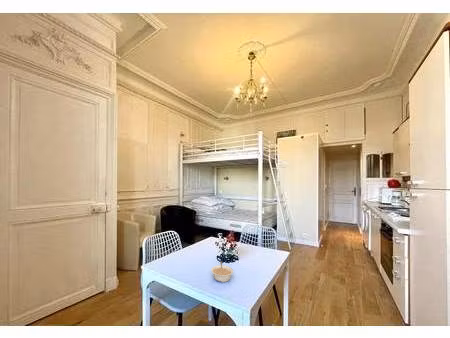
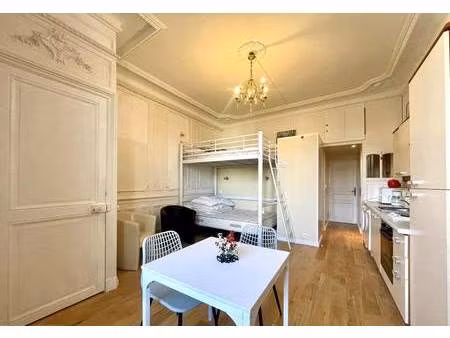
- legume (221, 273)
